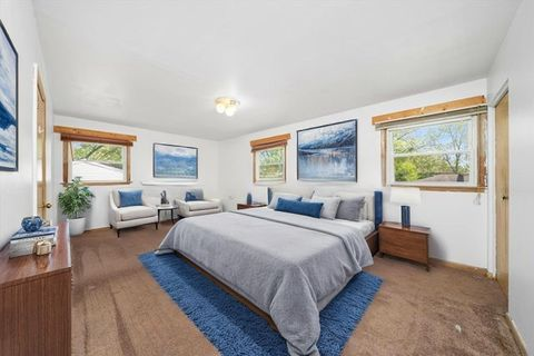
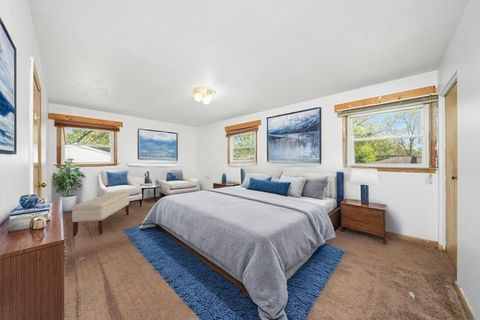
+ bench (105, 210)
